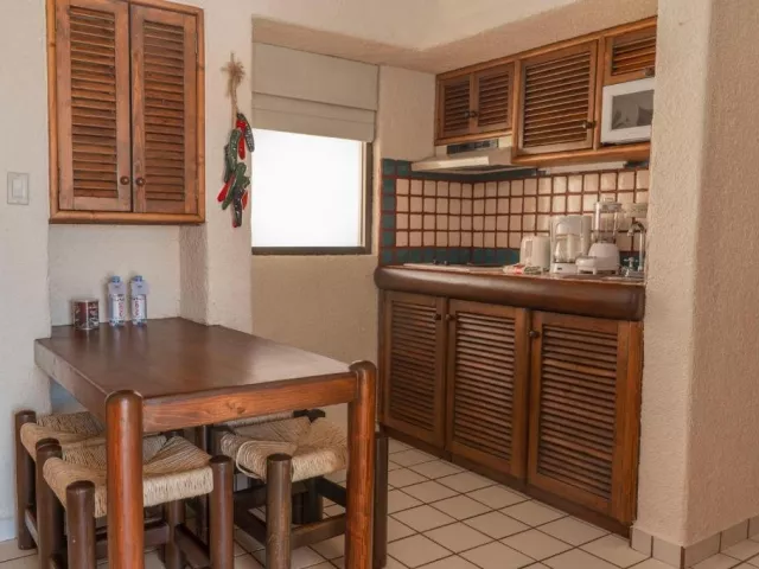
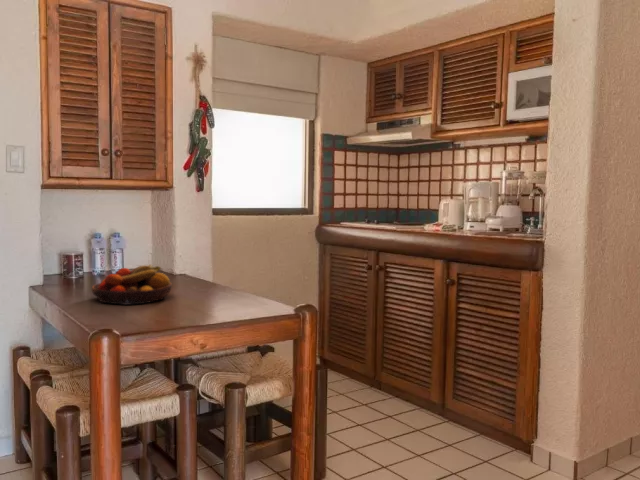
+ fruit bowl (132, 281)
